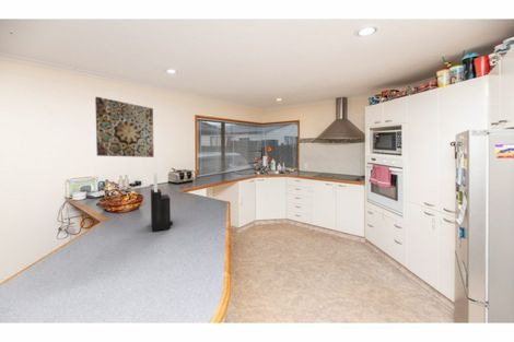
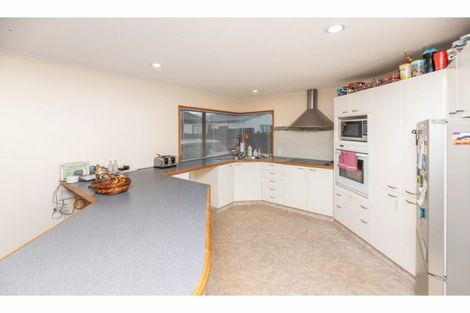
- knife block (162, 199)
- wall art (127, 130)
